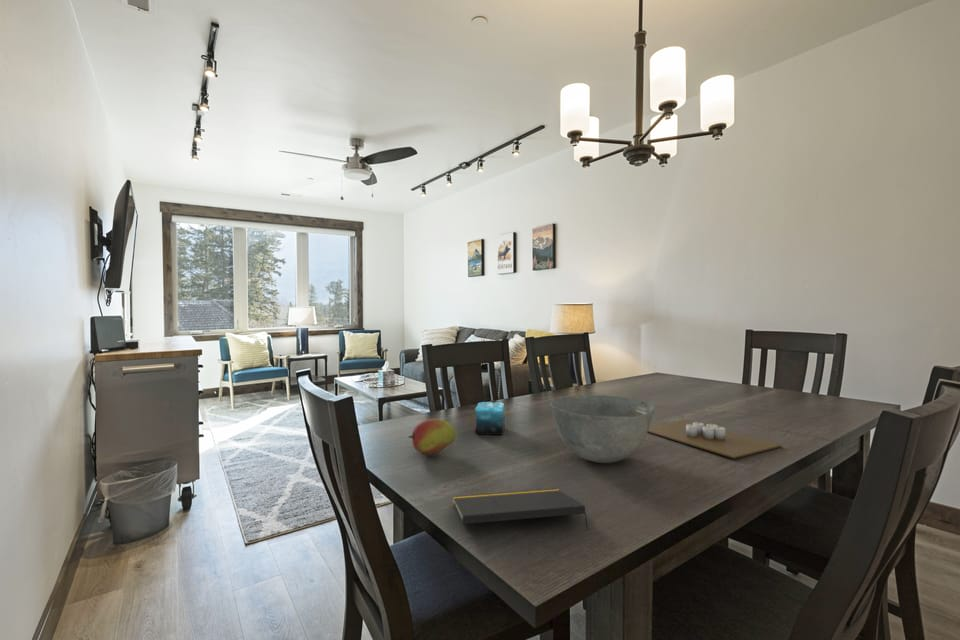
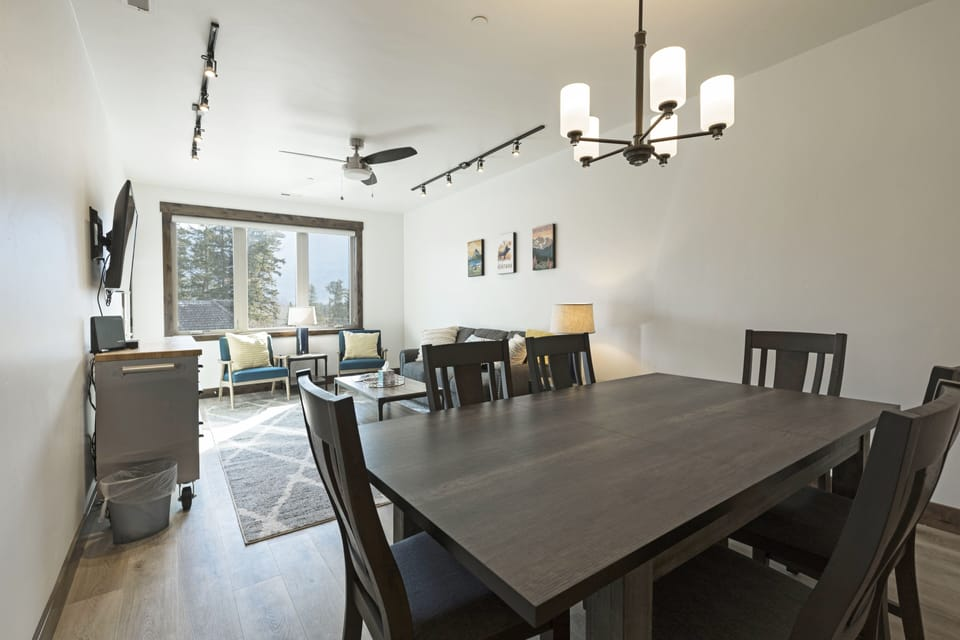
- notepad (514, 504)
- candle (705, 430)
- fruit (432, 436)
- bowl (600, 431)
- candle (490, 412)
